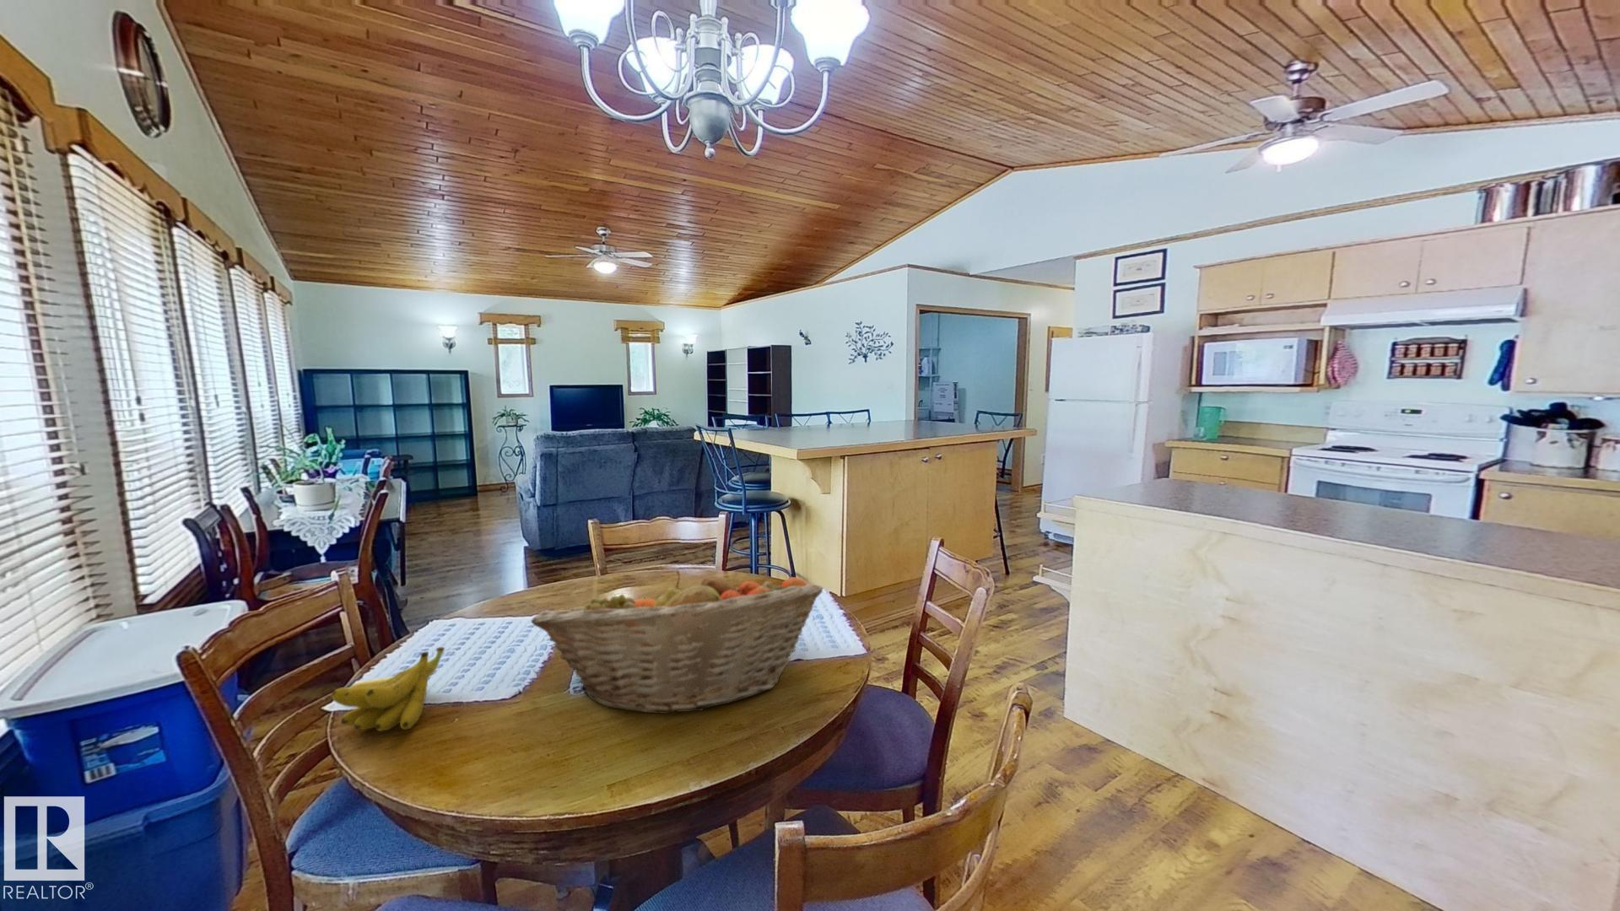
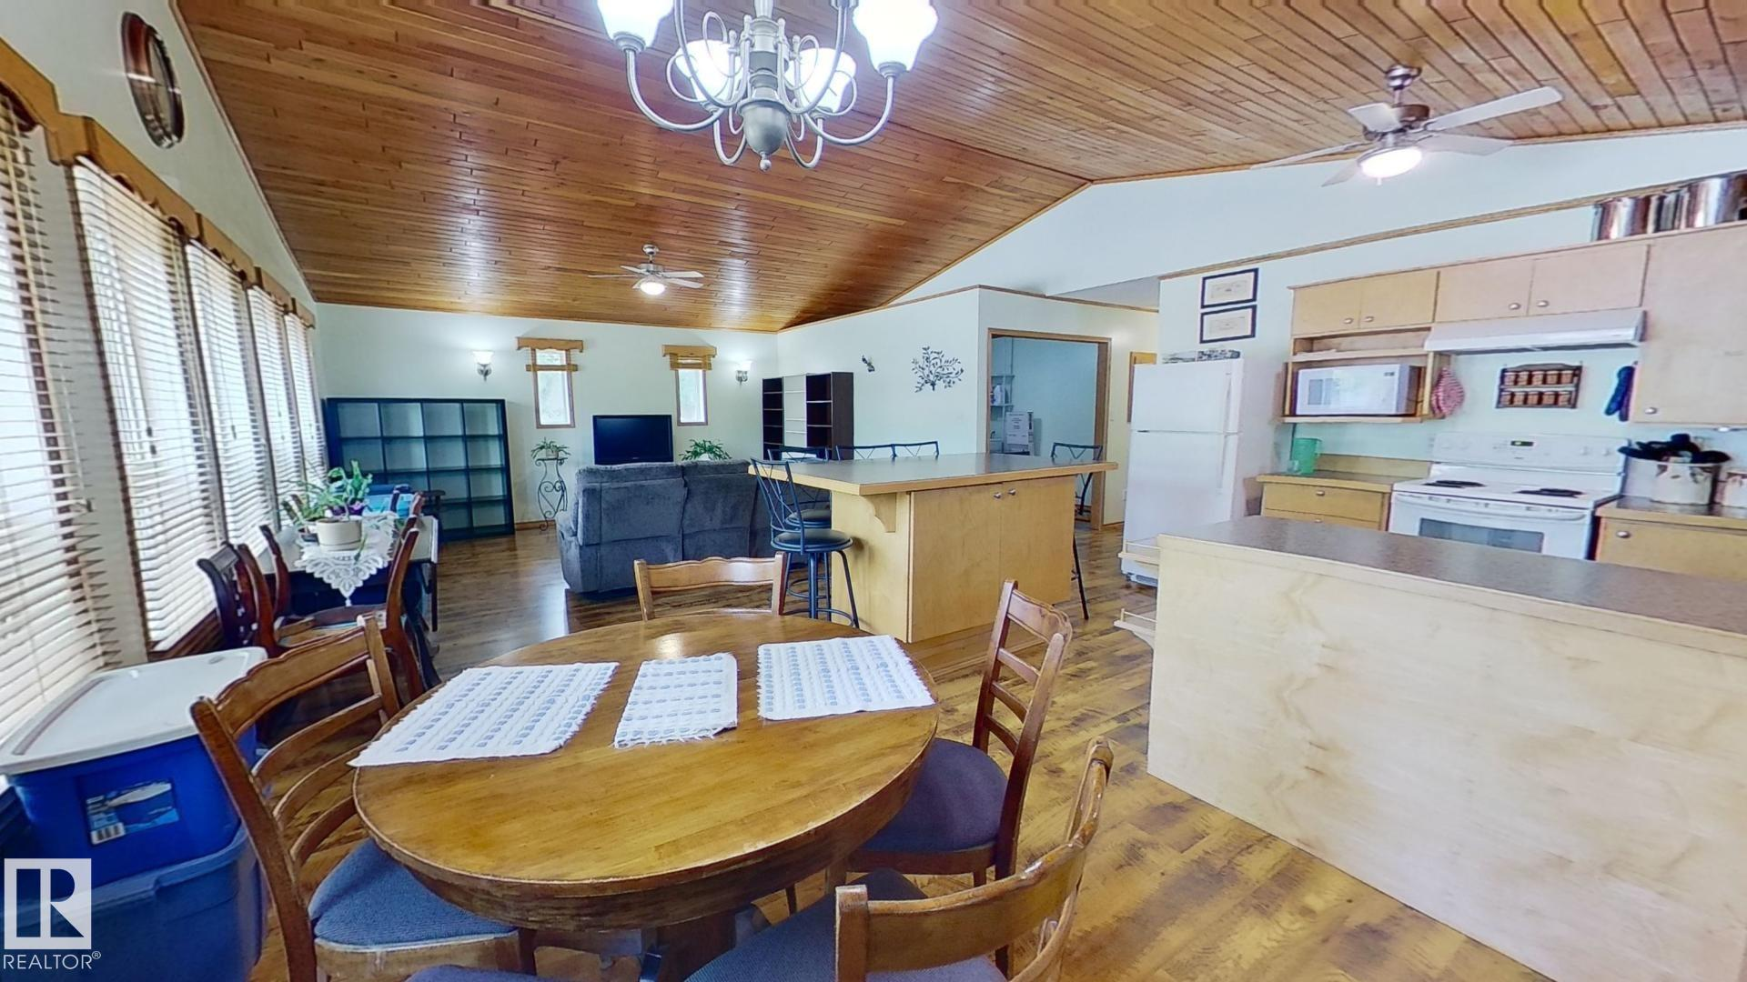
- fruit basket (685, 623)
- banana (395, 687)
